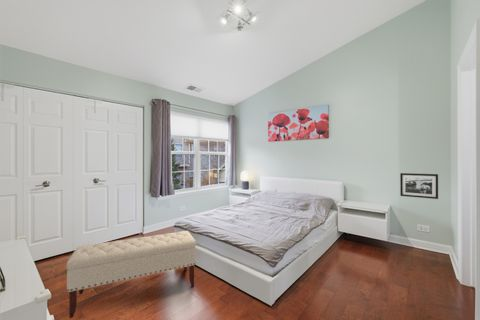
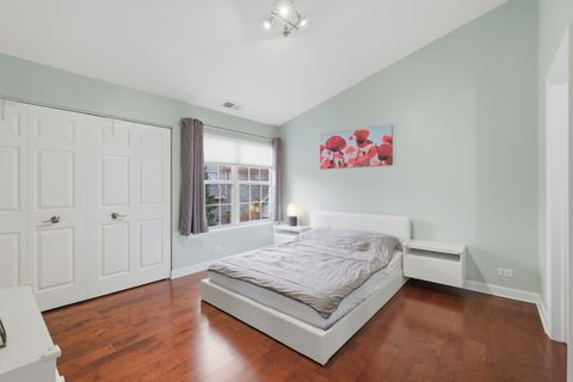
- bench (138, 265)
- picture frame (418, 185)
